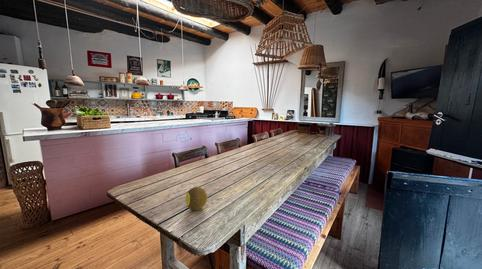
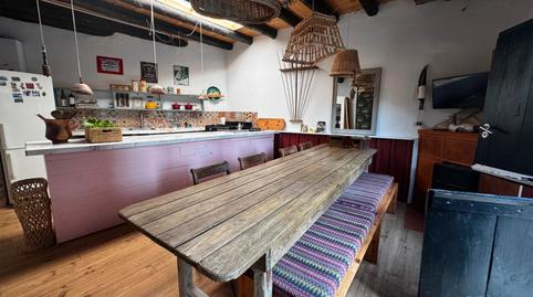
- fruit (196, 198)
